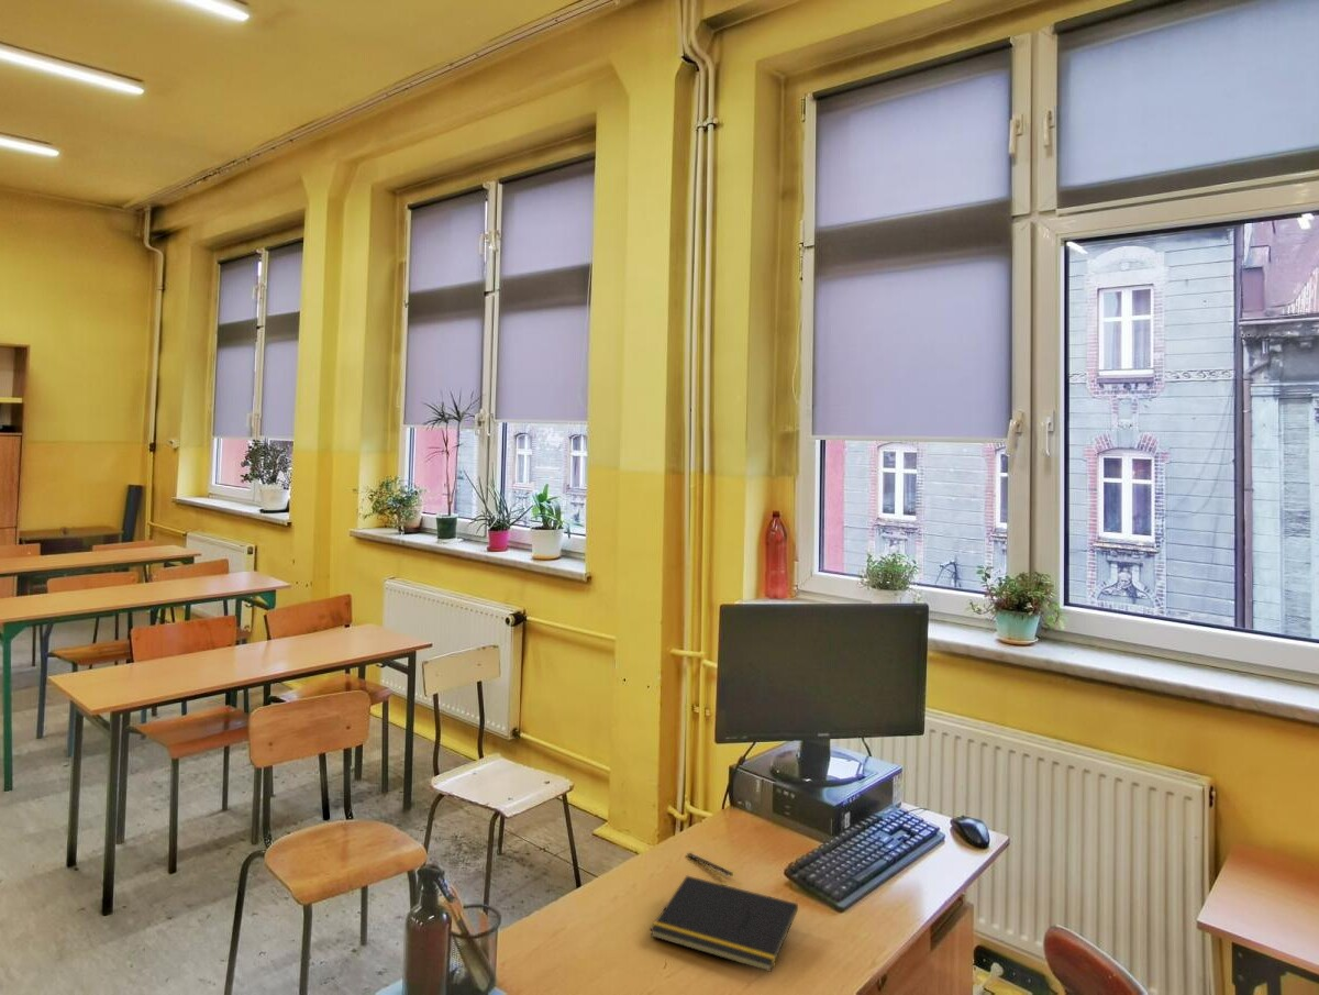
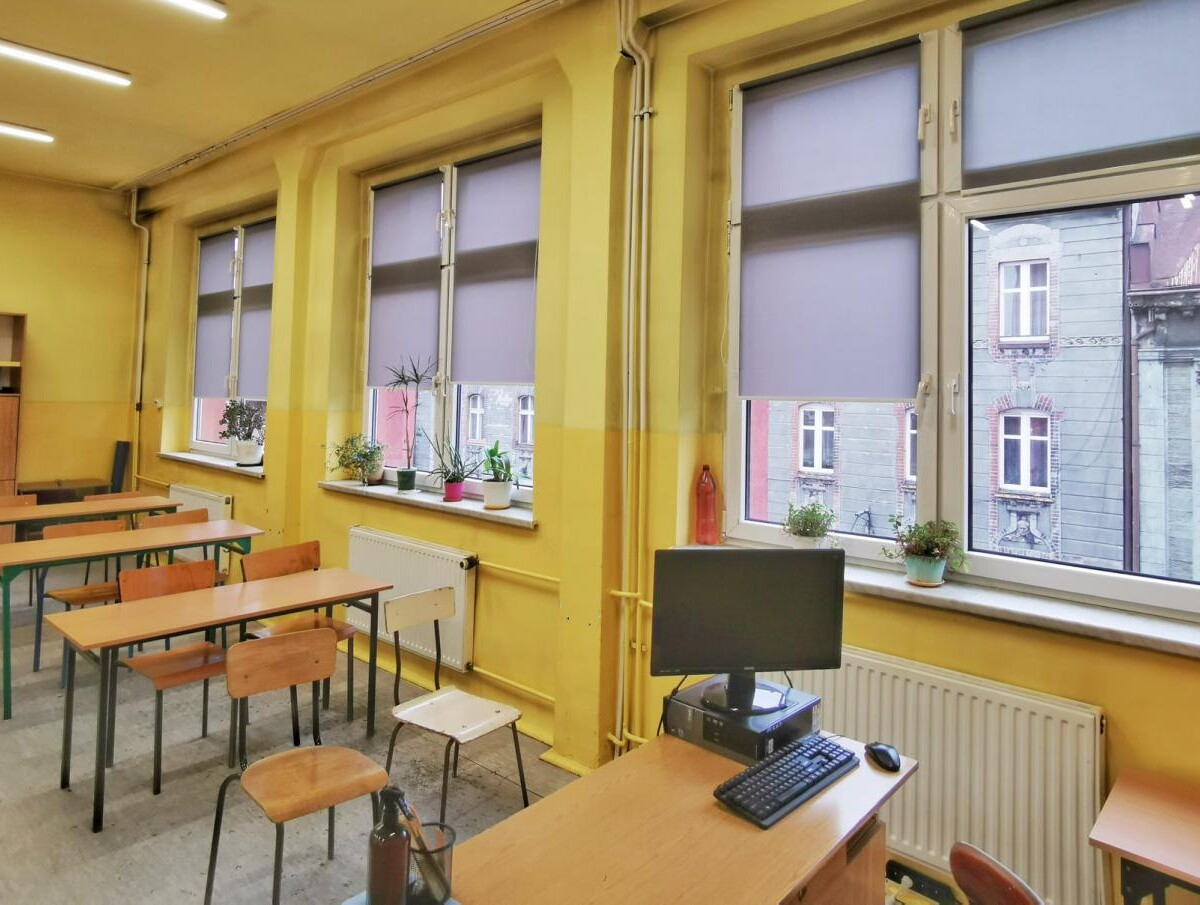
- pen (708, 863)
- notepad (724, 919)
